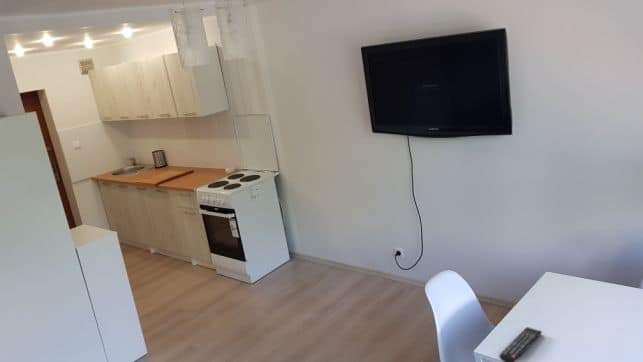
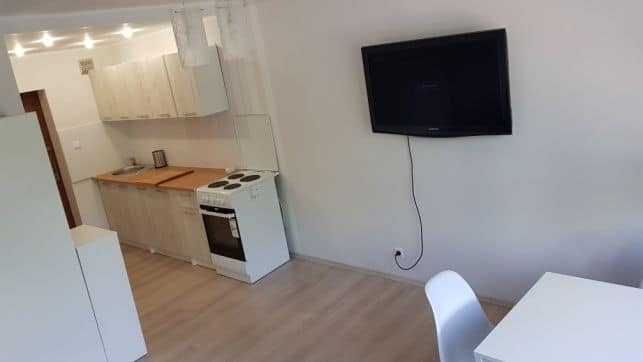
- remote control (521, 344)
